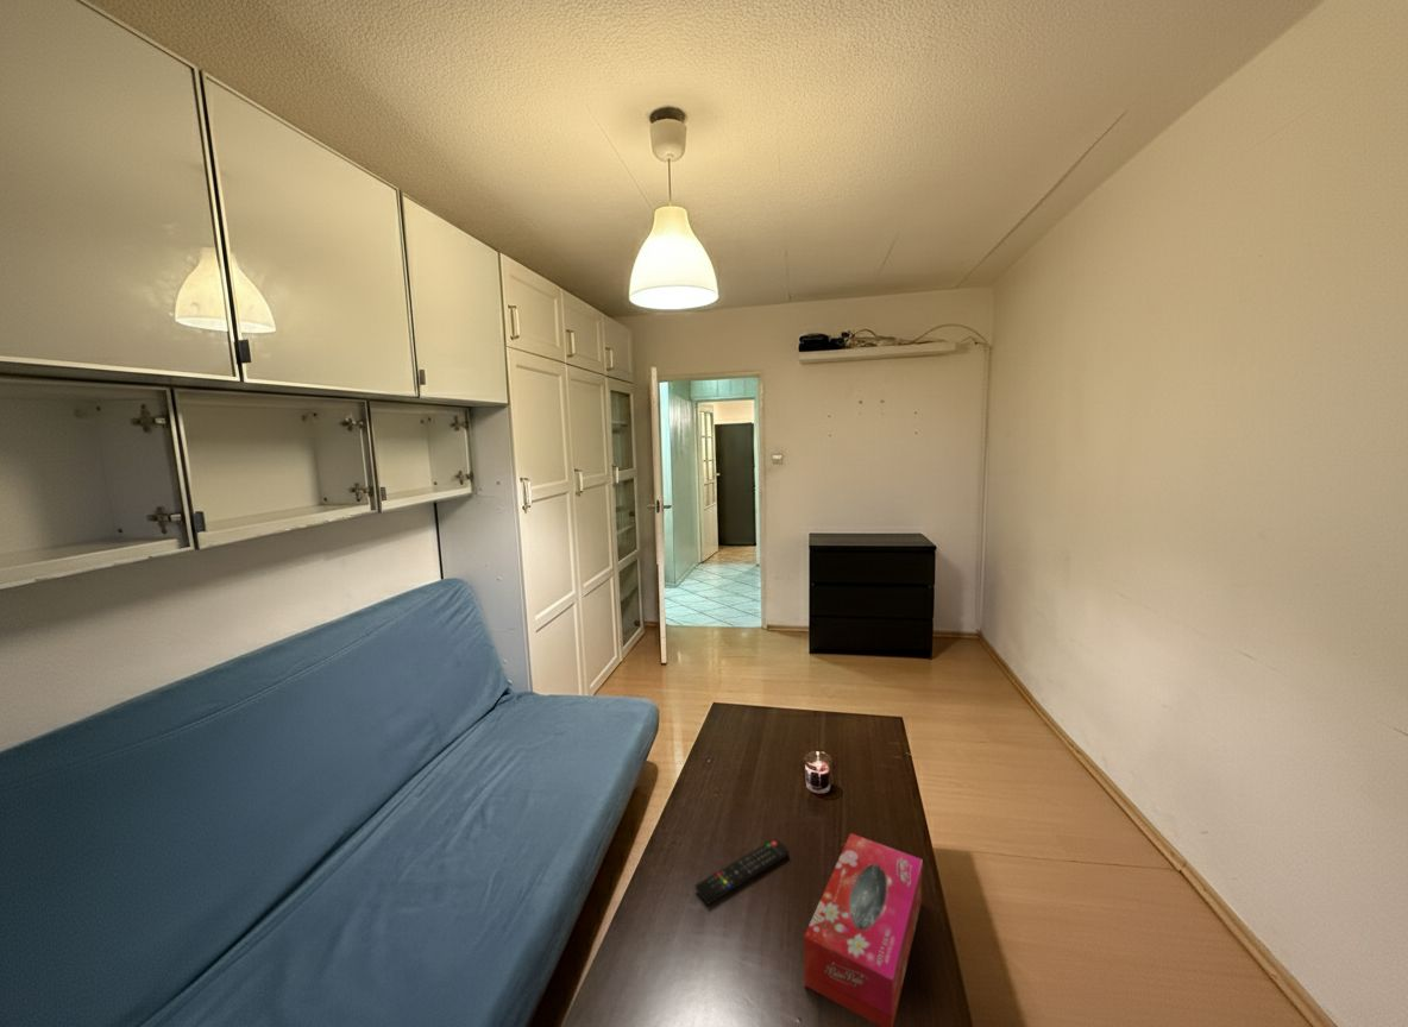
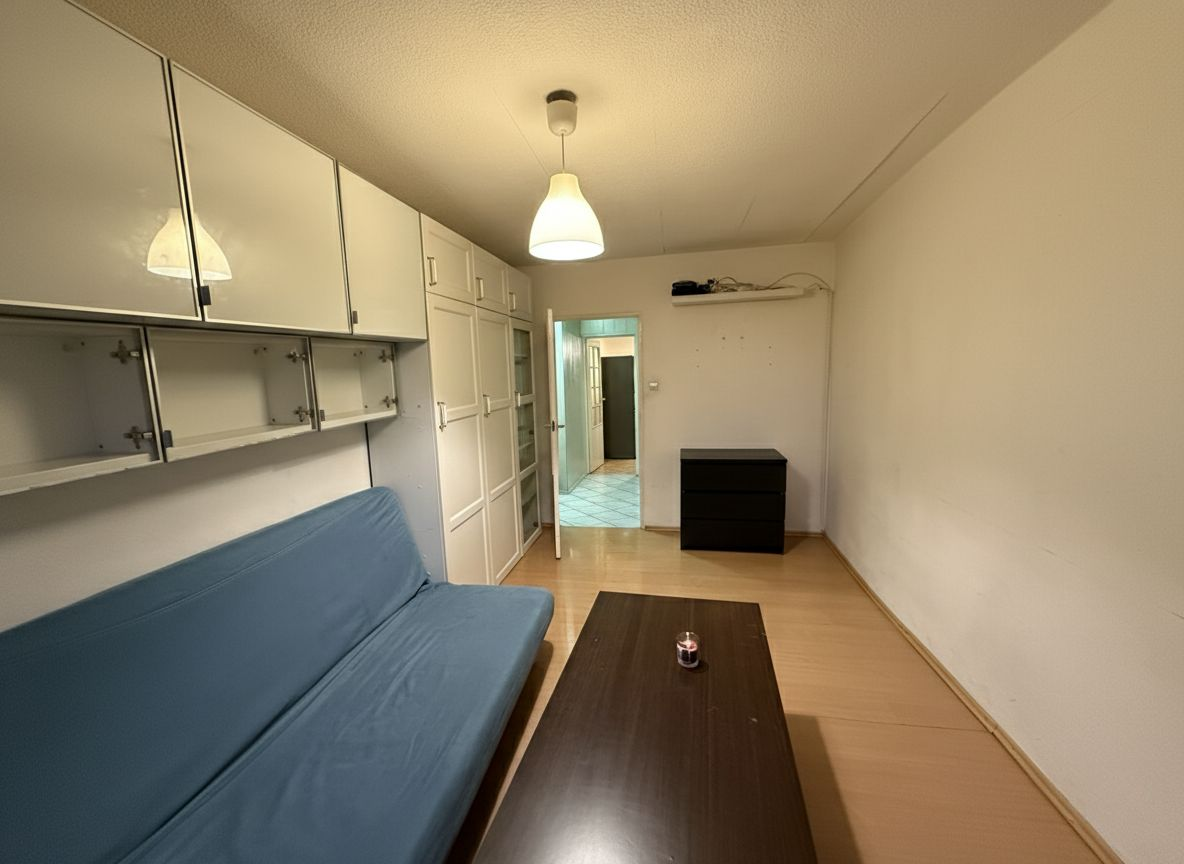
- tissue box (867, 918)
- remote control (744, 869)
